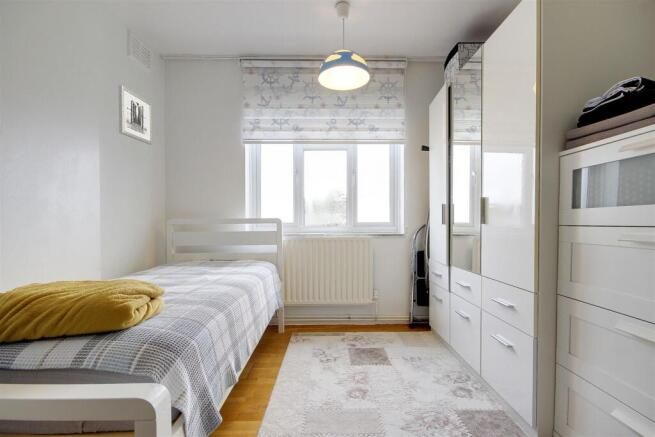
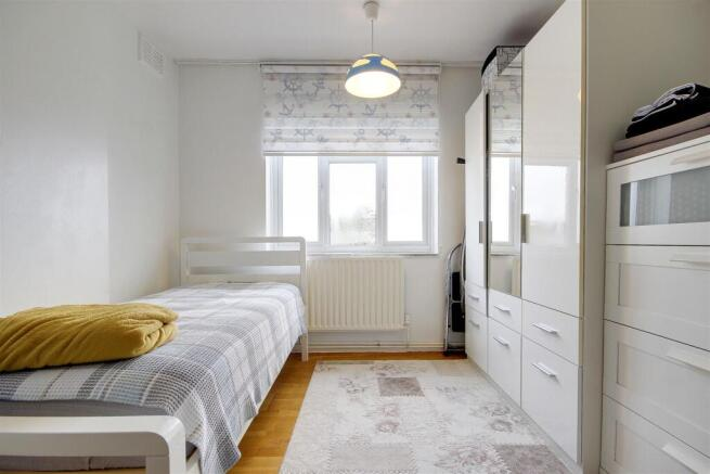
- wall art (136, 117)
